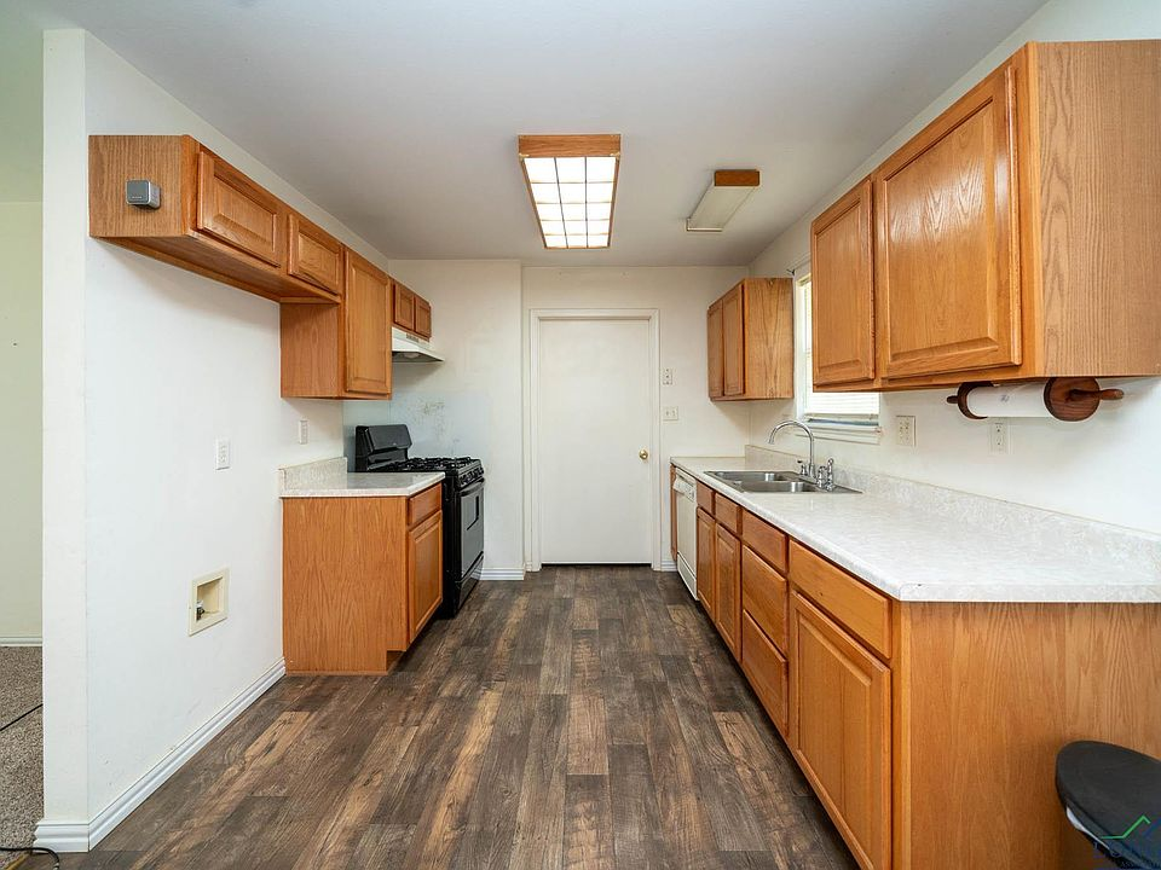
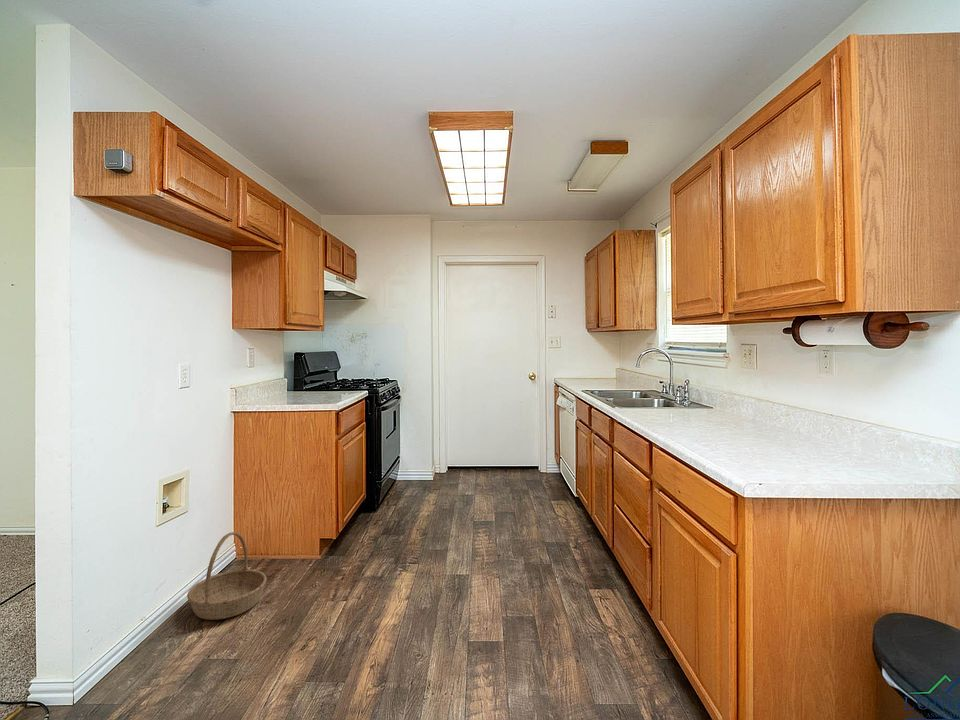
+ basket (228, 571)
